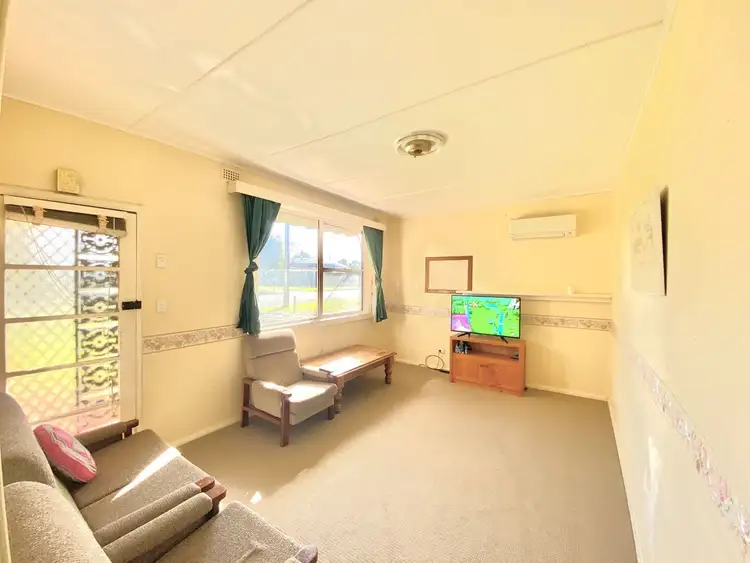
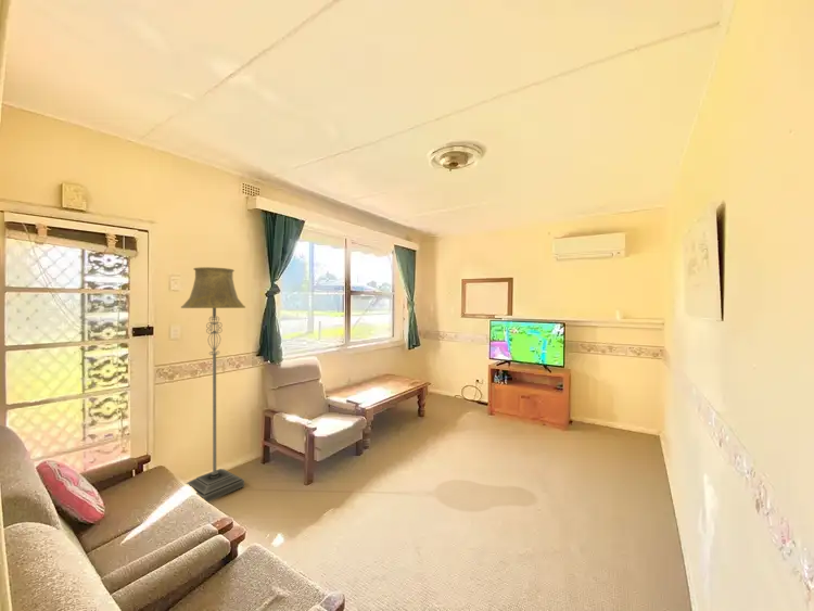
+ floor lamp (214, 379)
